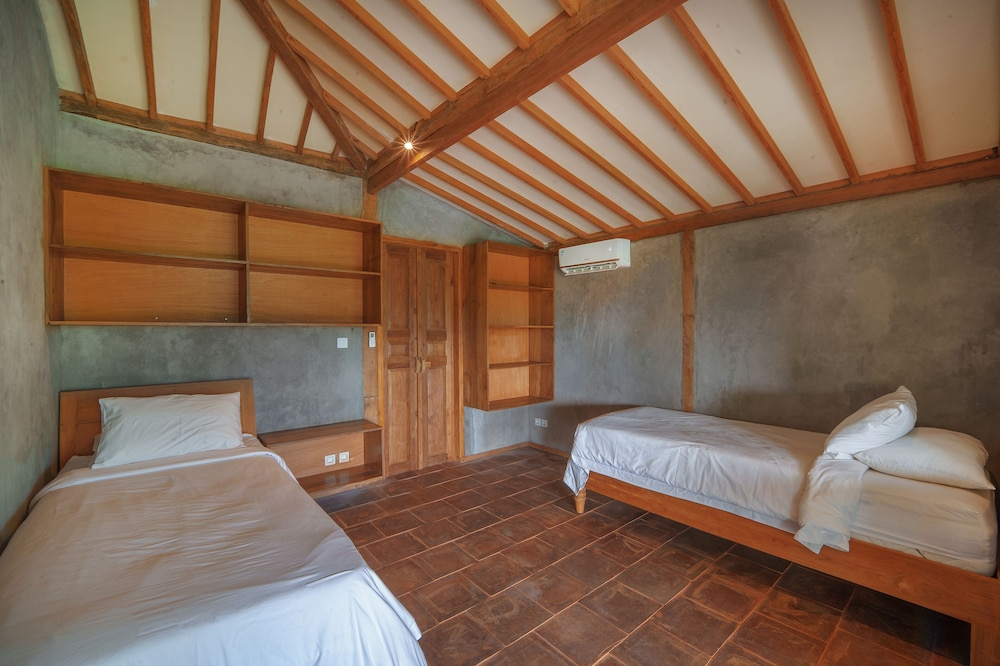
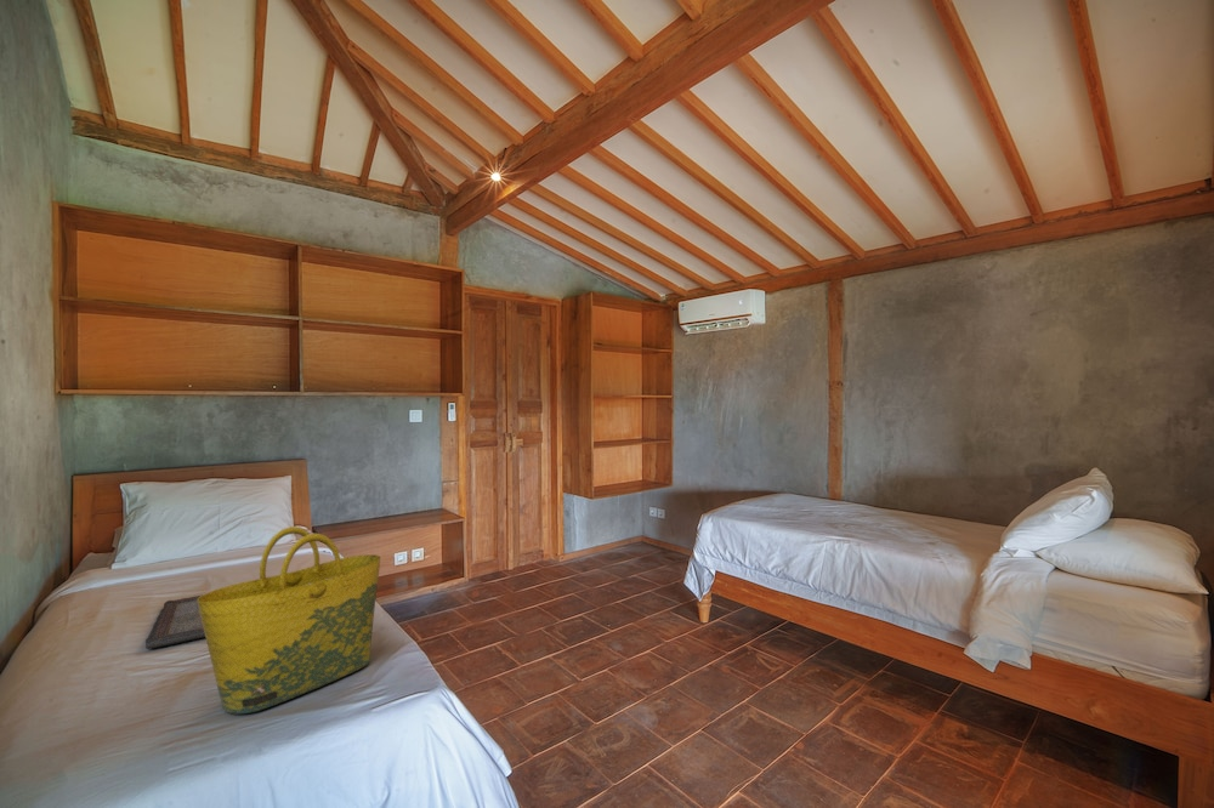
+ tote bag (301, 604)
+ serving tray (200, 616)
